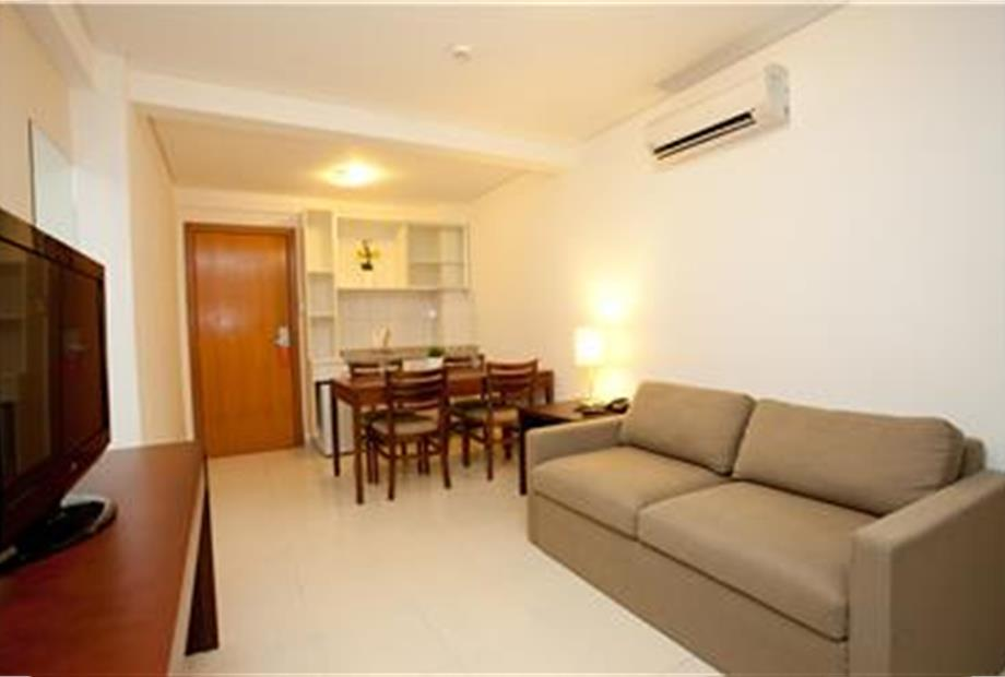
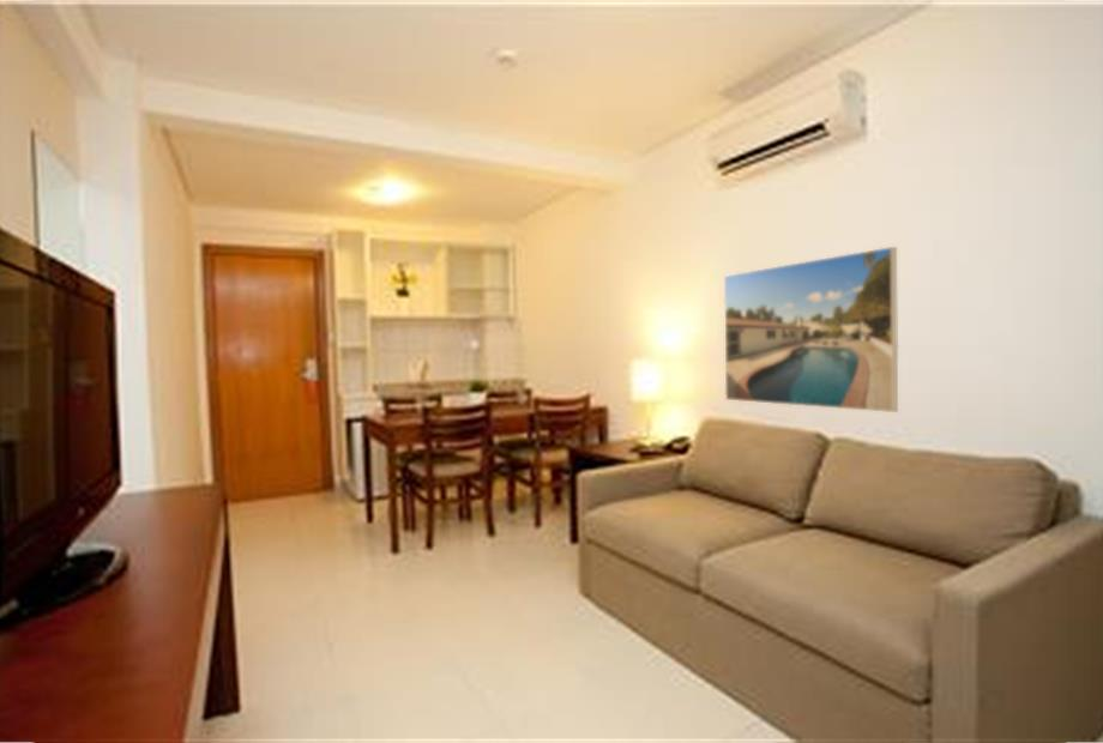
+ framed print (798, 334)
